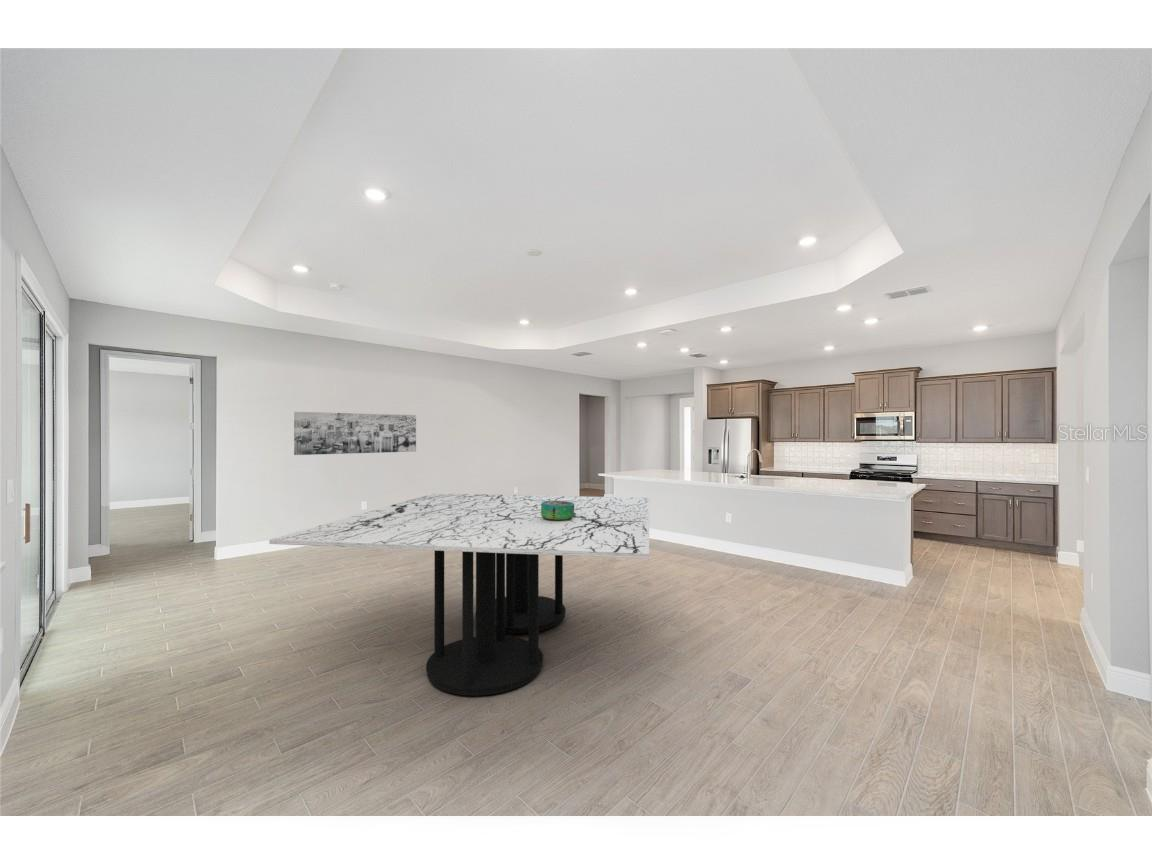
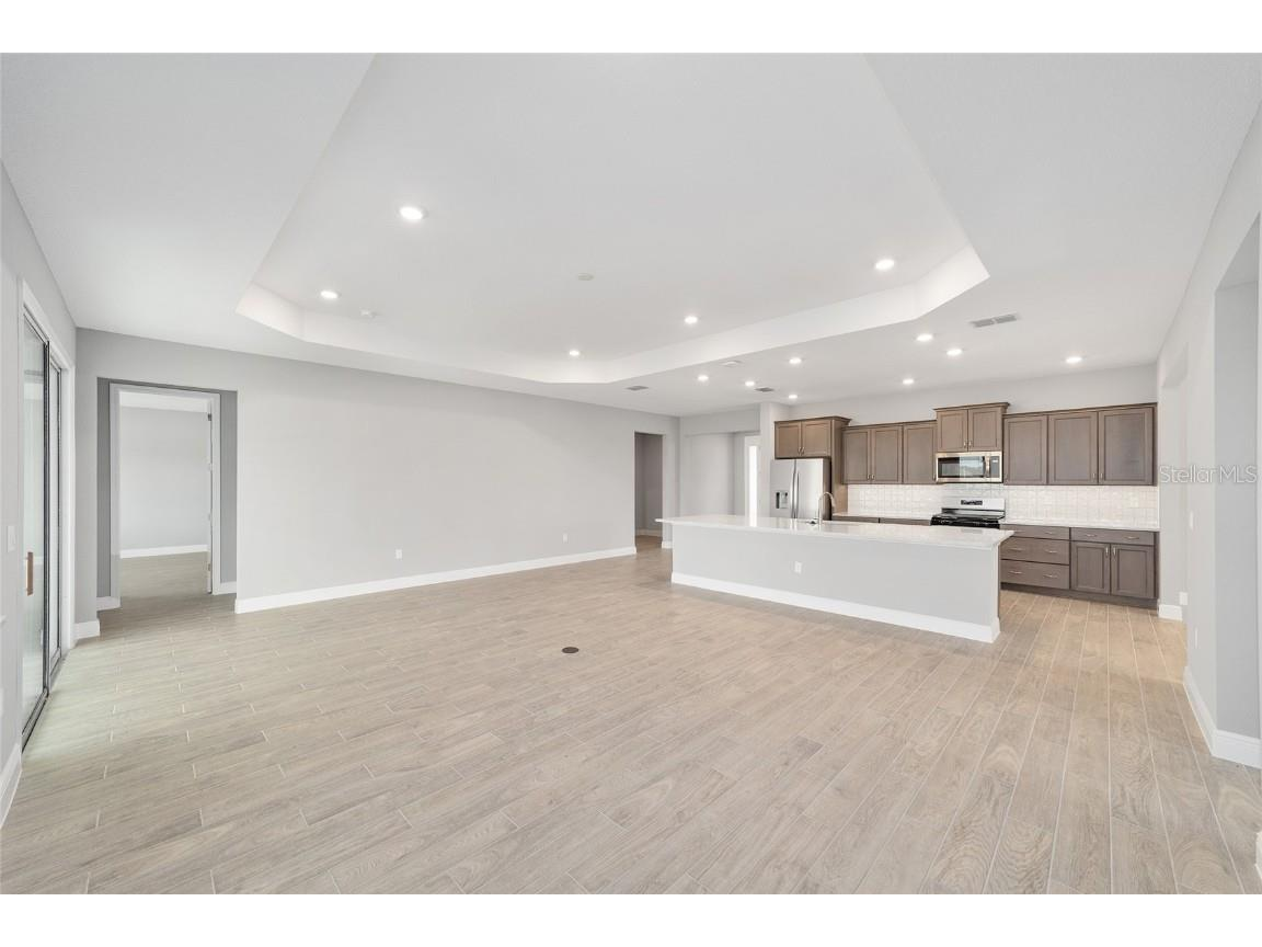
- dining table (506, 577)
- wall art (360, 433)
- decorative bowl (557, 510)
